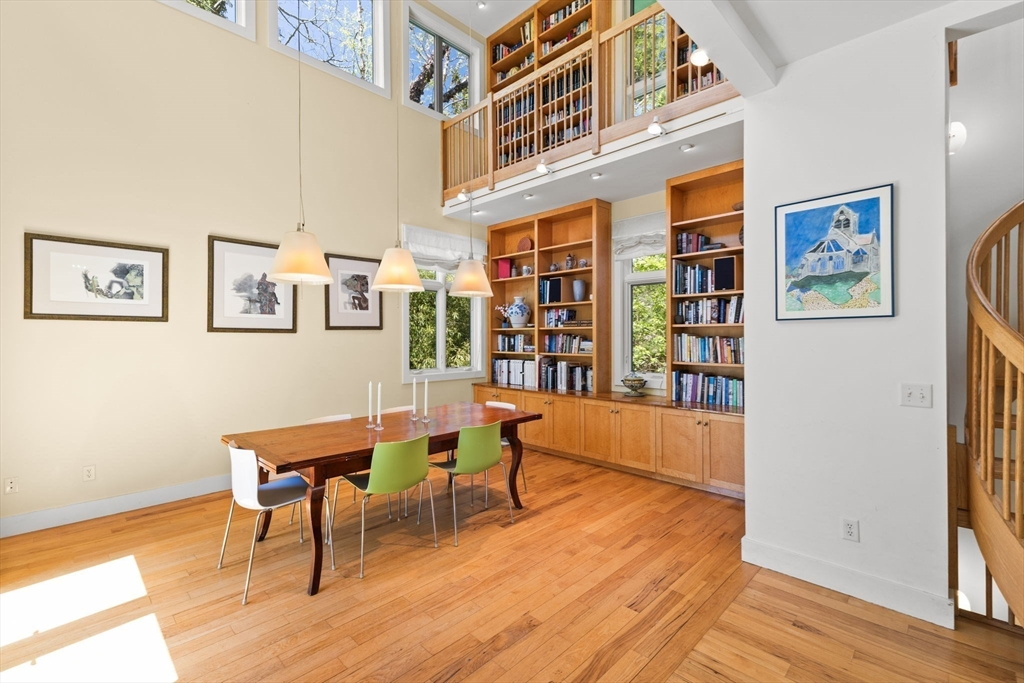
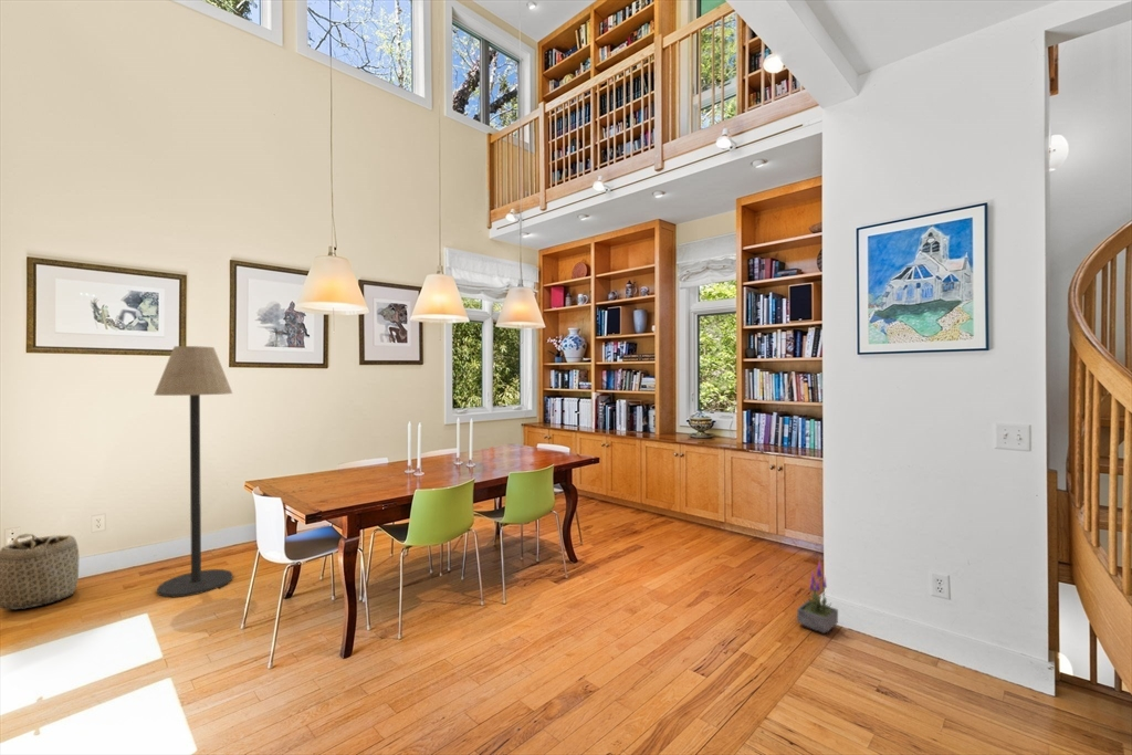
+ potted plant (817, 593)
+ floor lamp (195, 465)
+ basket (39, 566)
